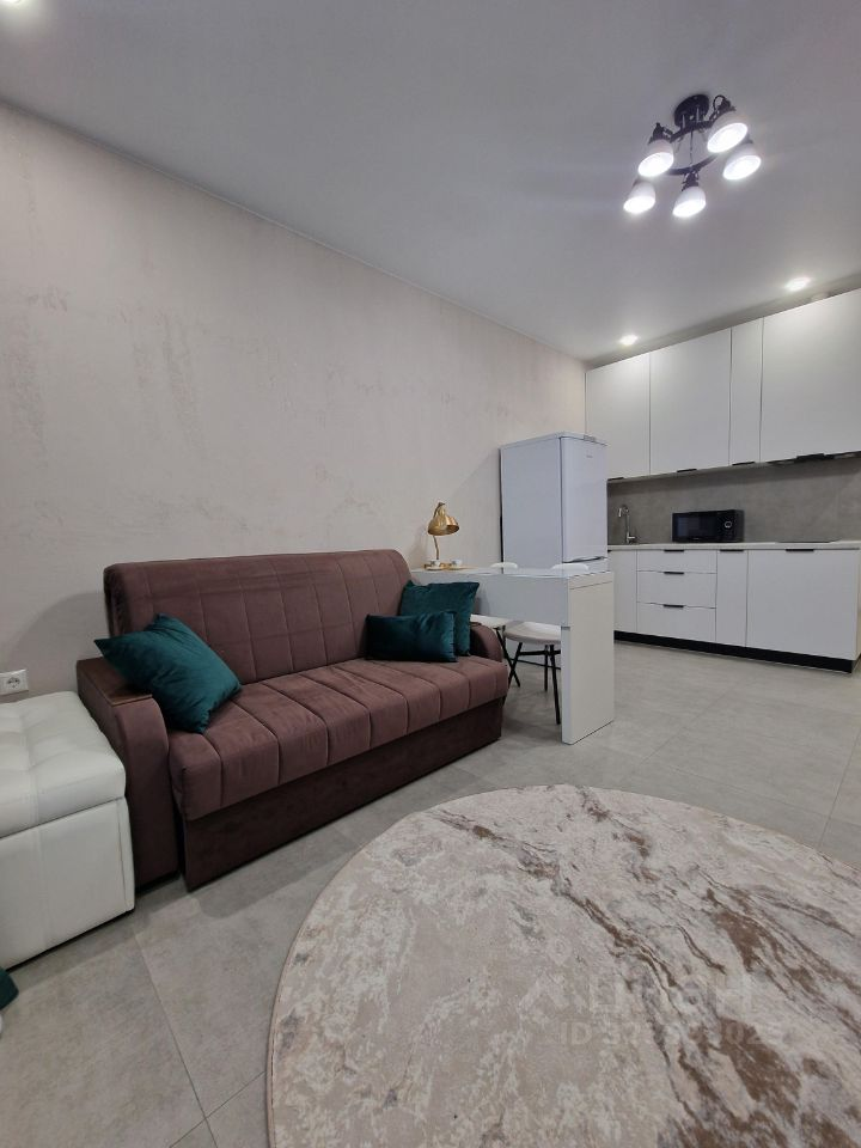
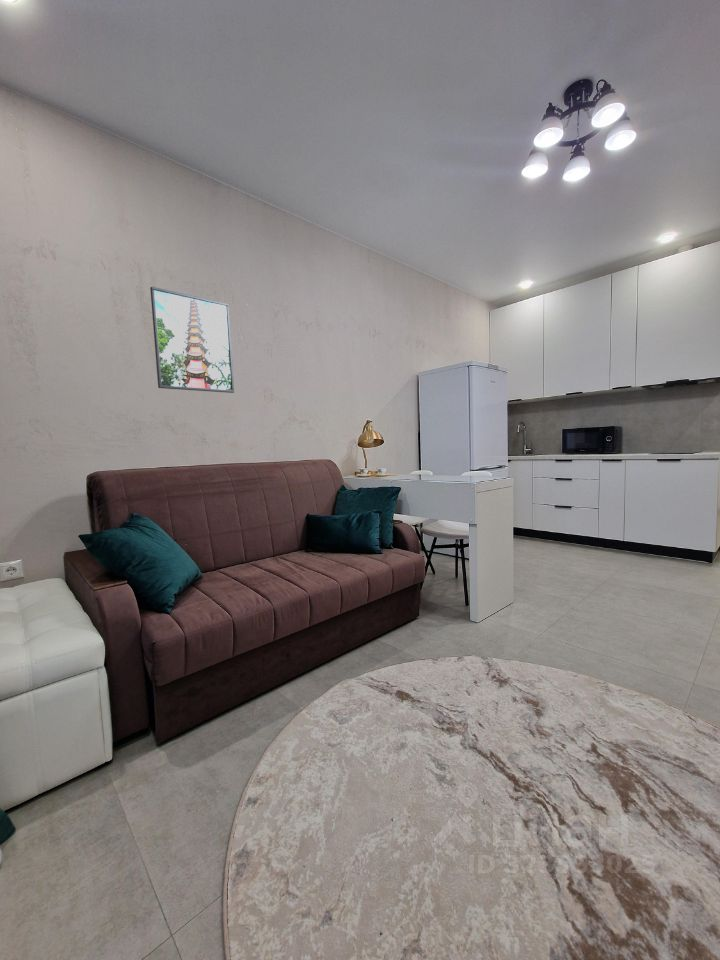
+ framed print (195, 343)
